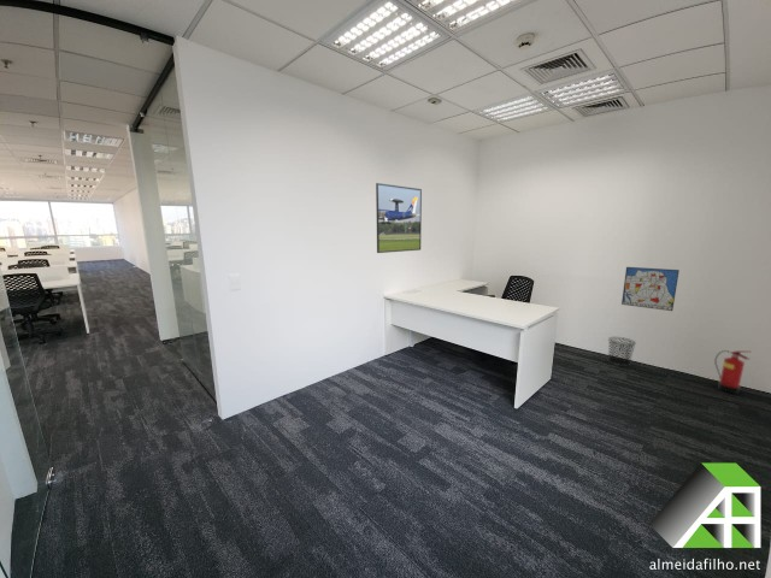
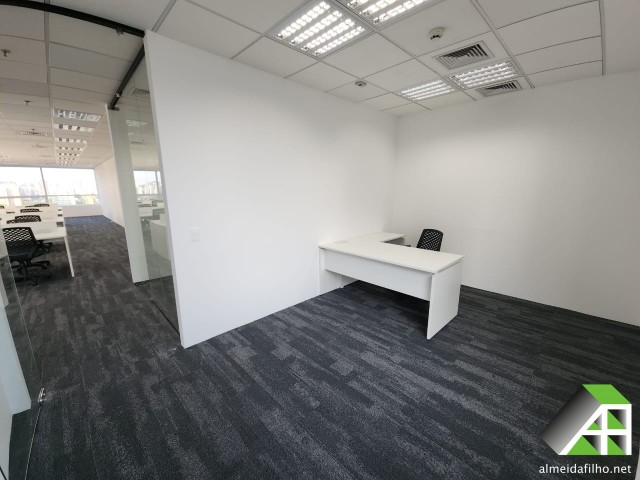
- waste bin (620, 352)
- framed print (400, 219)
- fire extinguisher (730, 367)
- wall art (648, 288)
